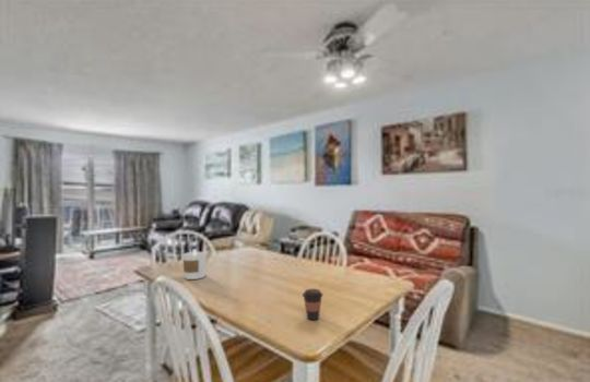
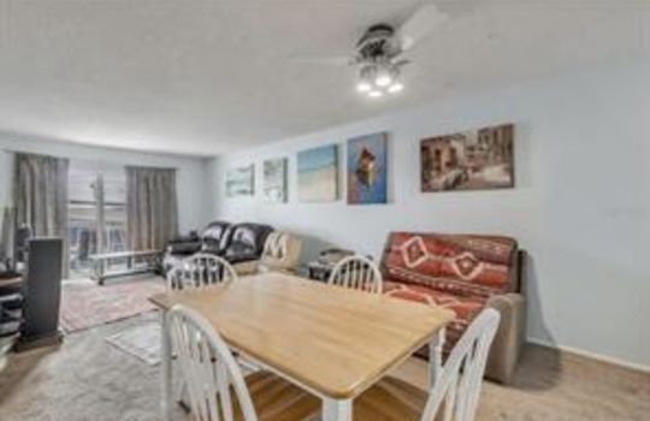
- coffee cup (312, 303)
- candle (194, 262)
